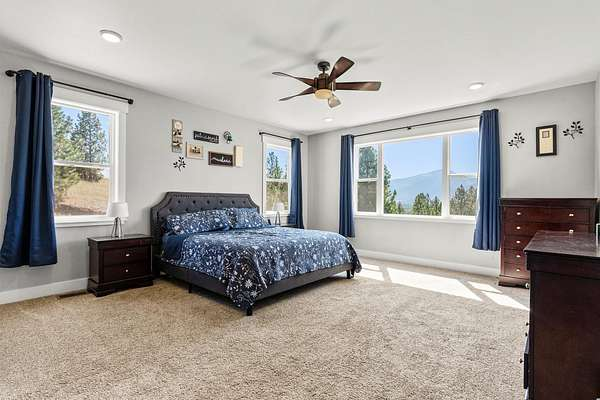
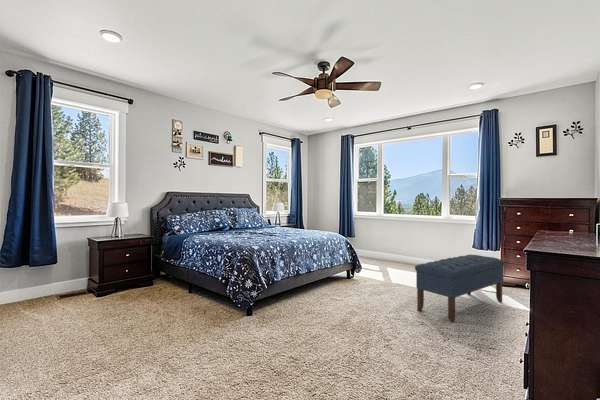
+ bench (461, 283)
